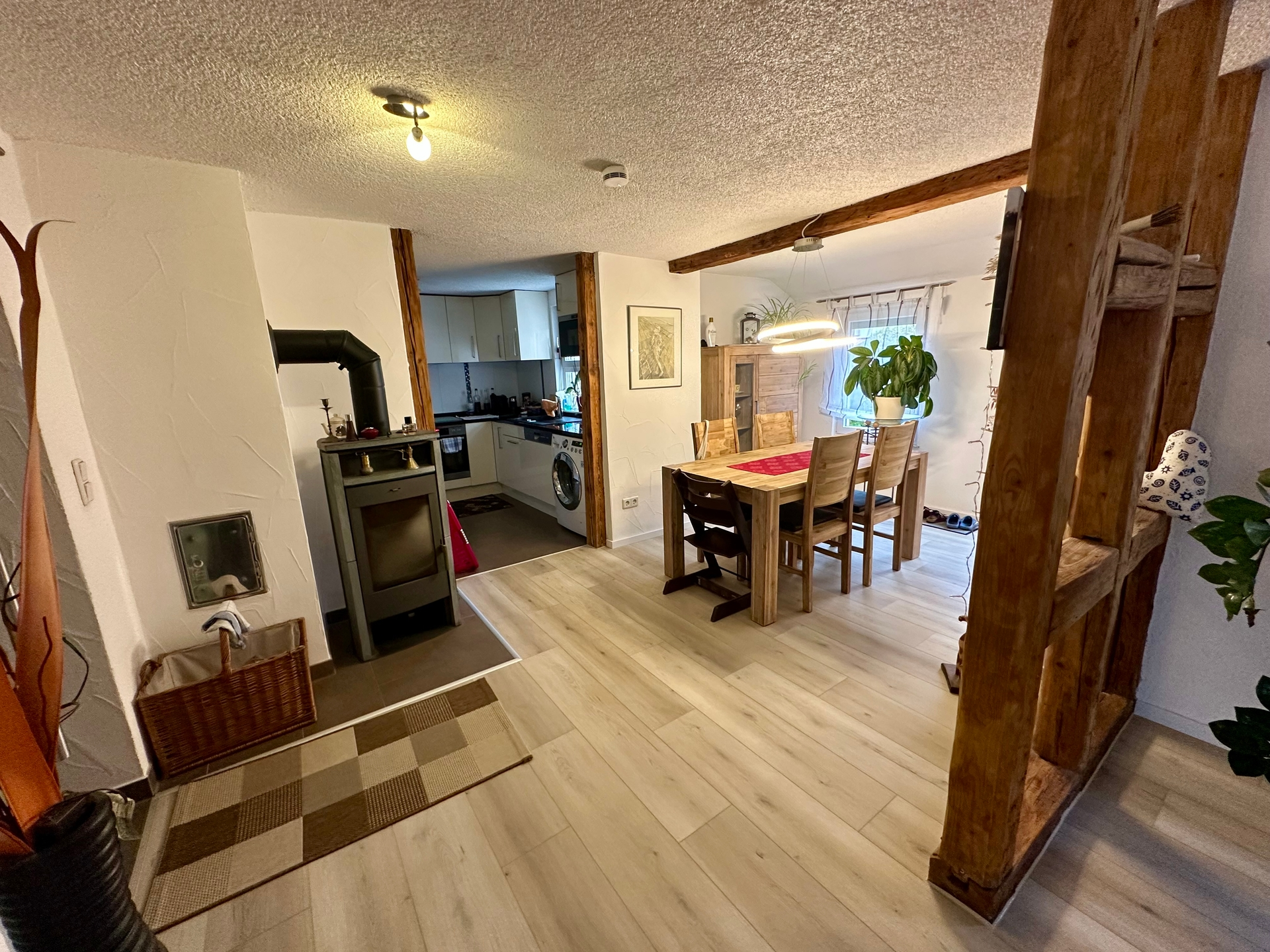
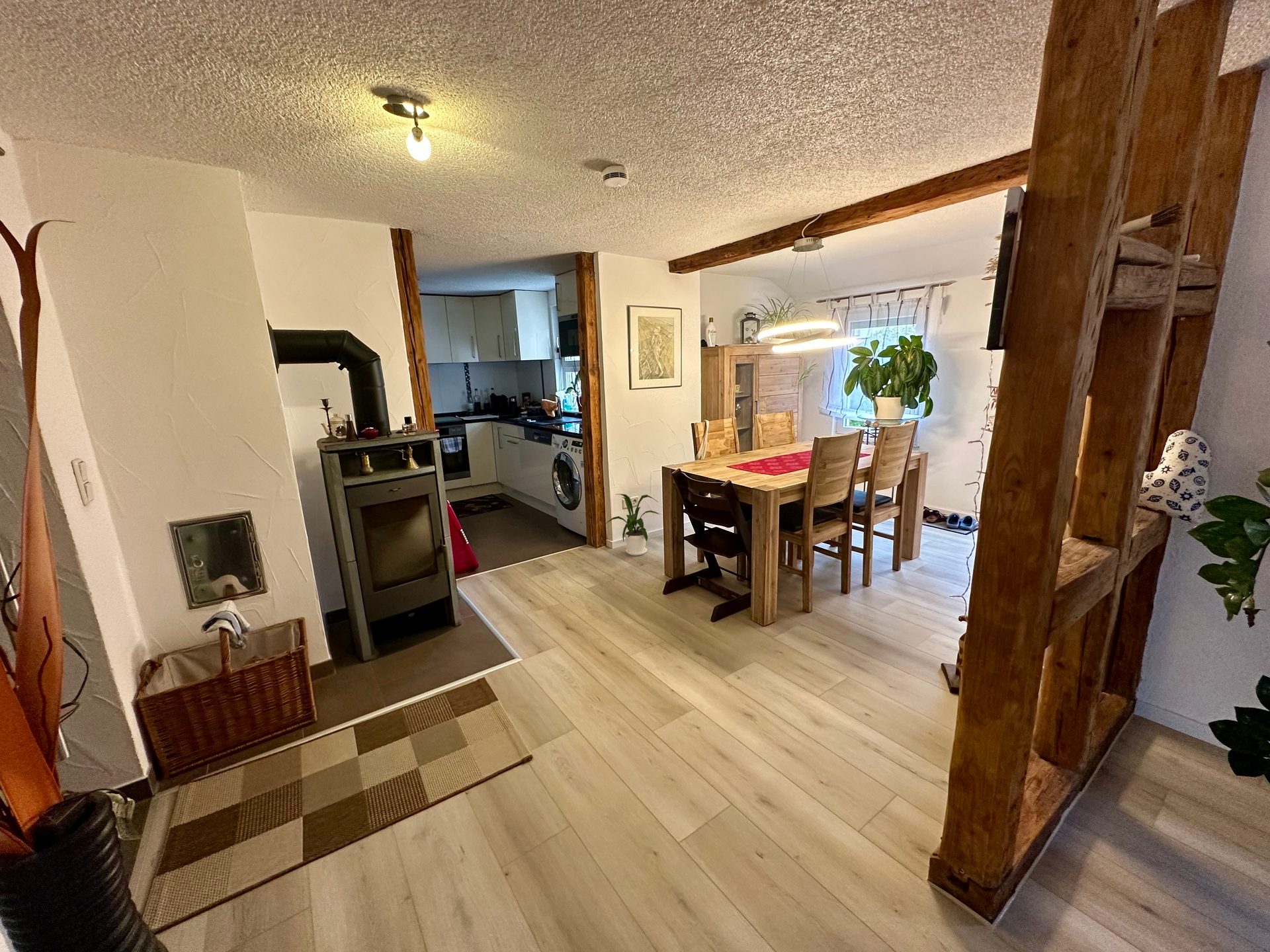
+ house plant (634, 522)
